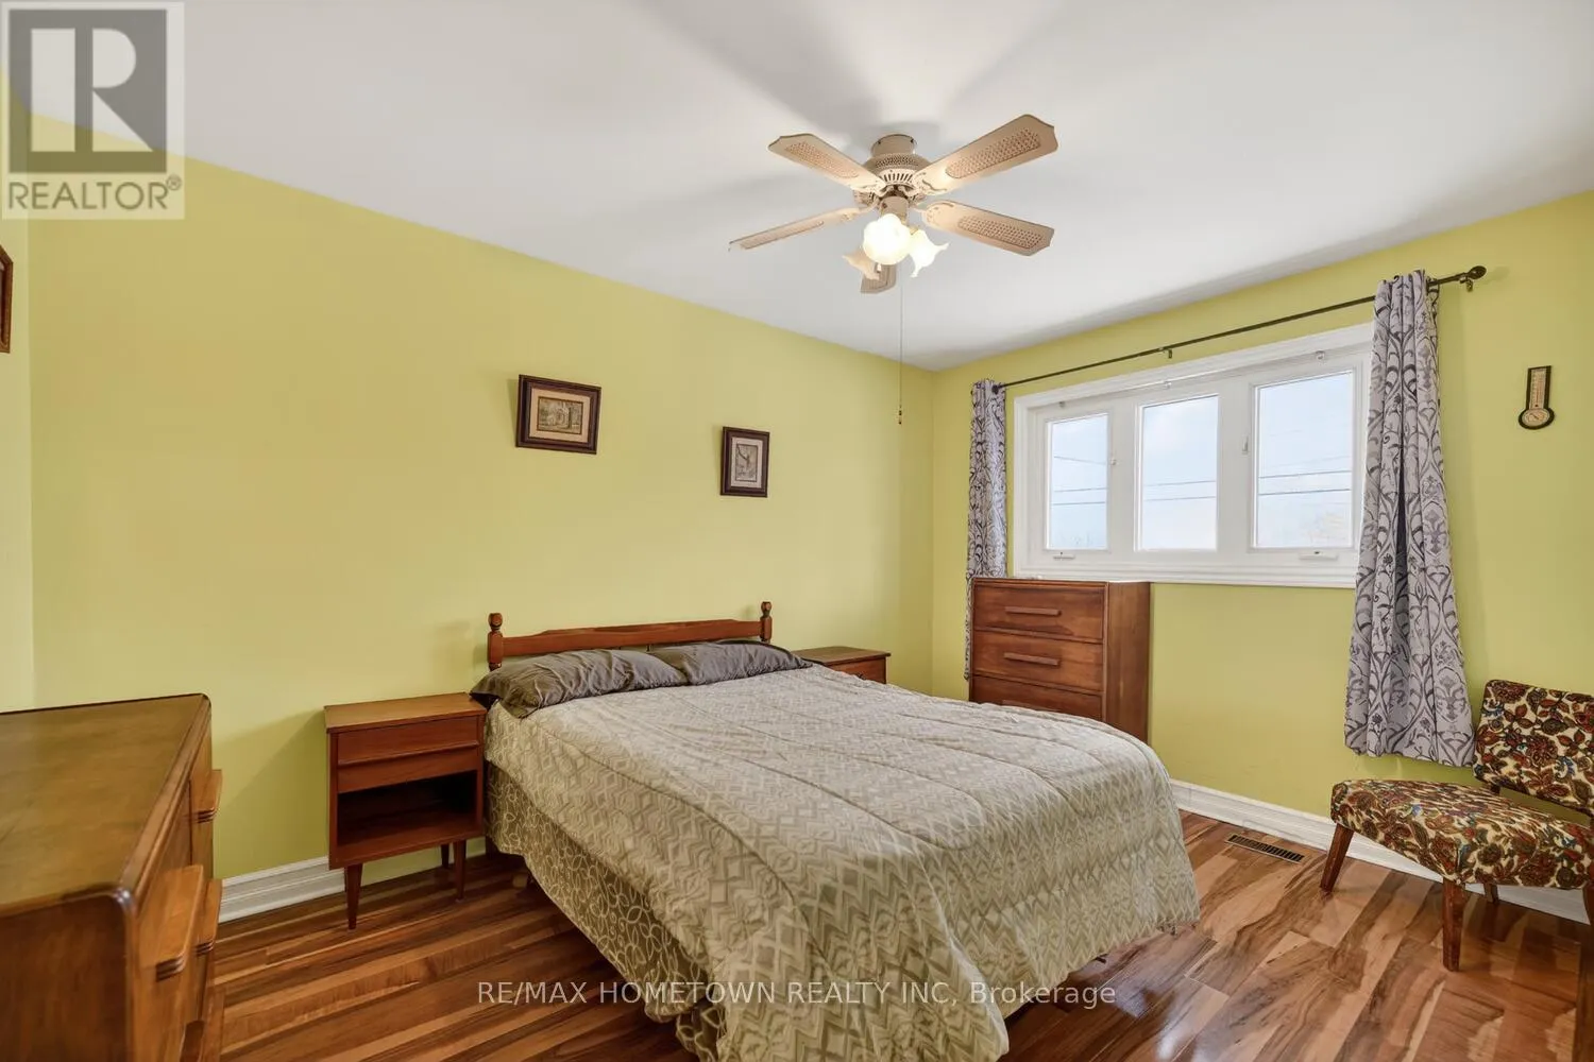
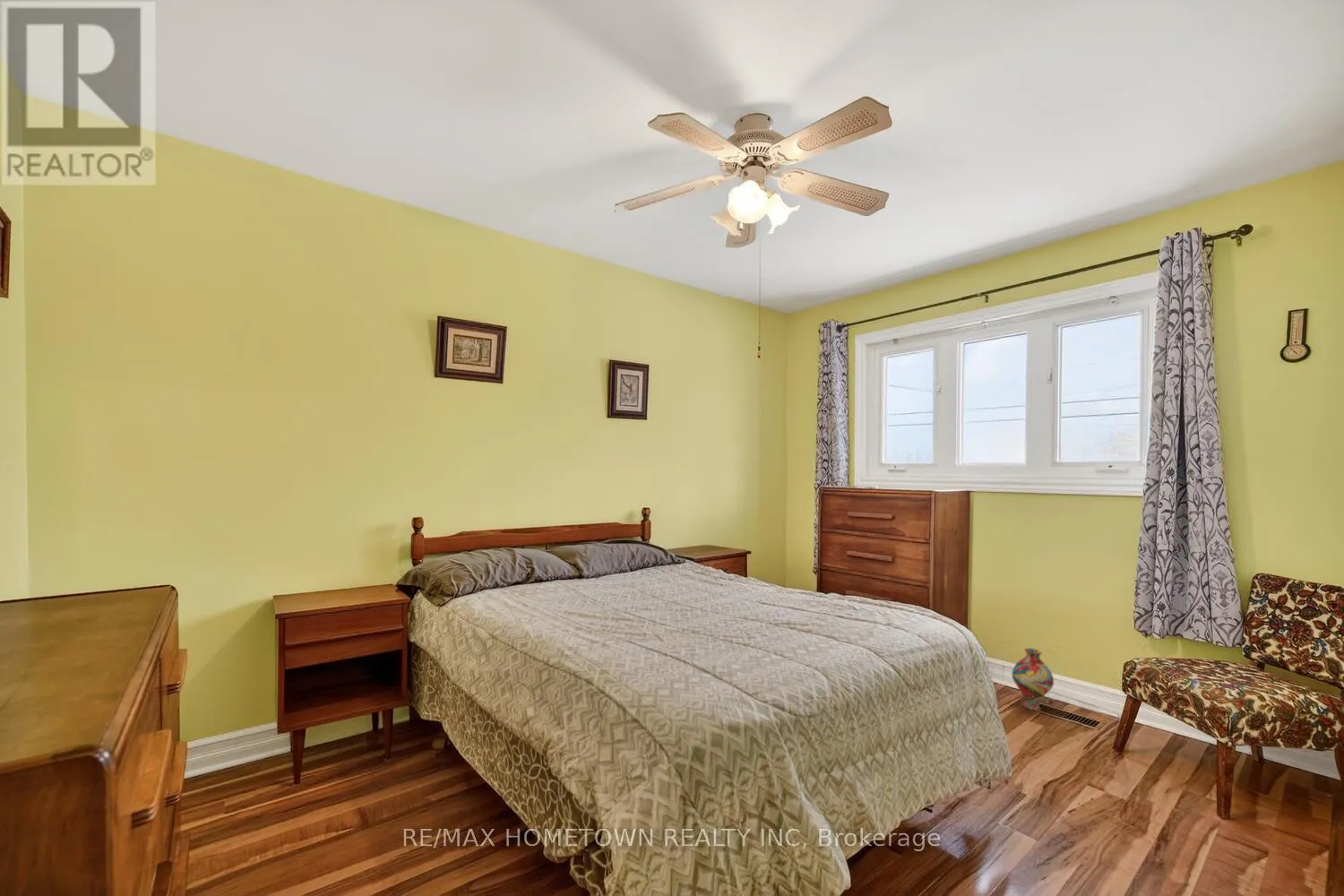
+ vase (1032, 678)
